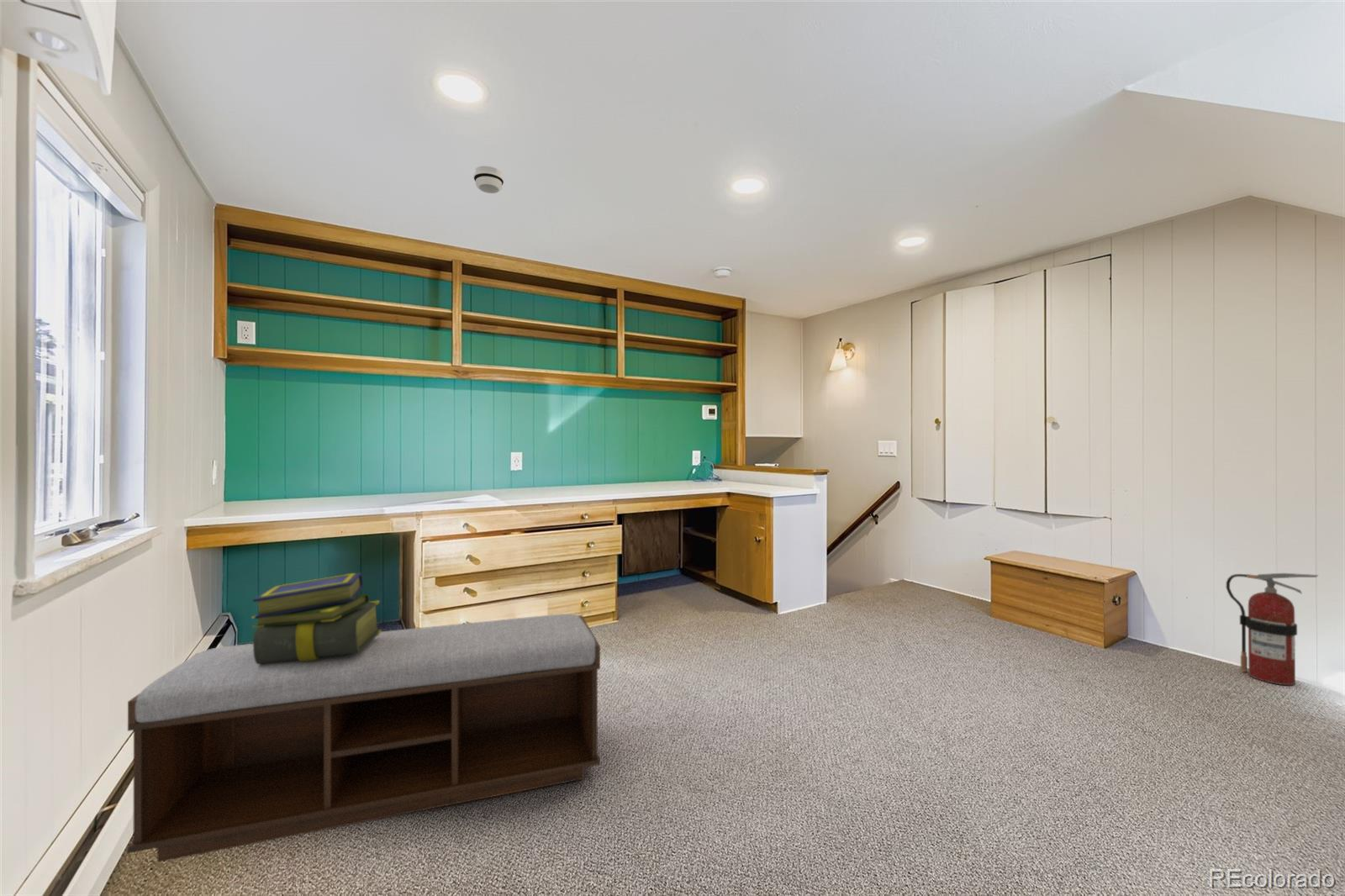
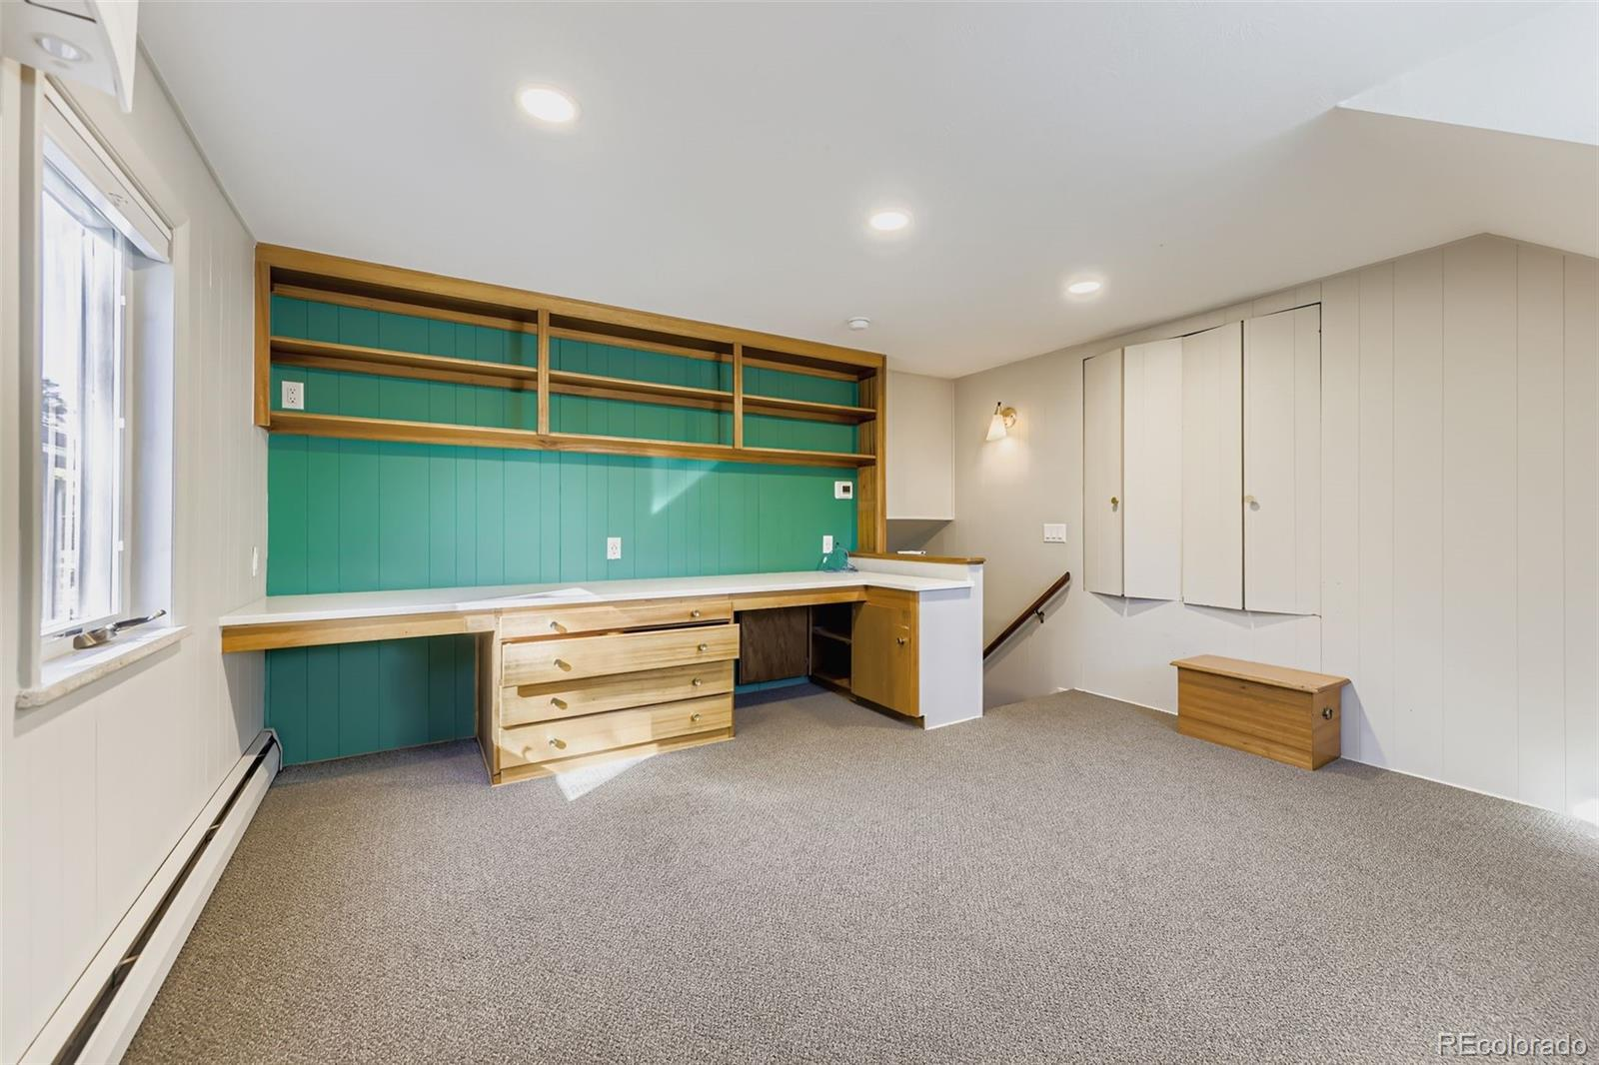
- fire extinguisher (1269, 624)
- stack of books (315, 615)
- bench (401, 714)
- smoke detector (488, 180)
